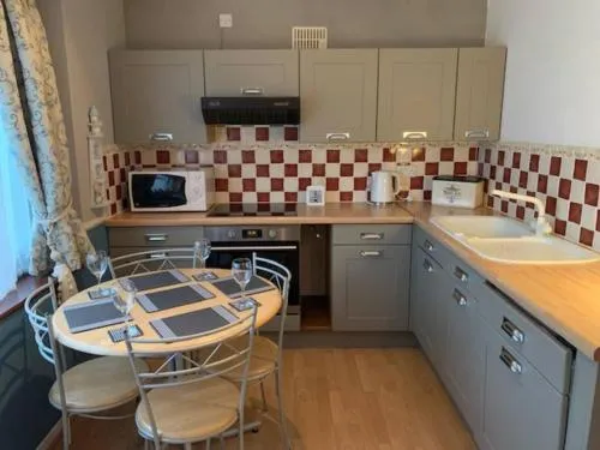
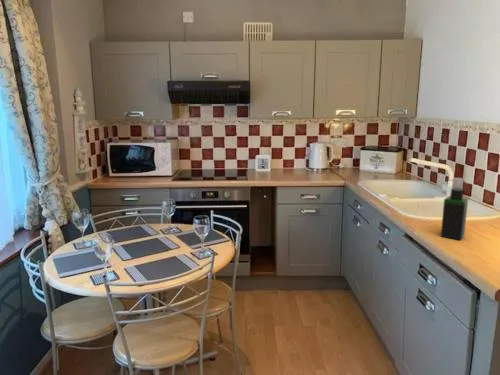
+ spray bottle (455, 207)
